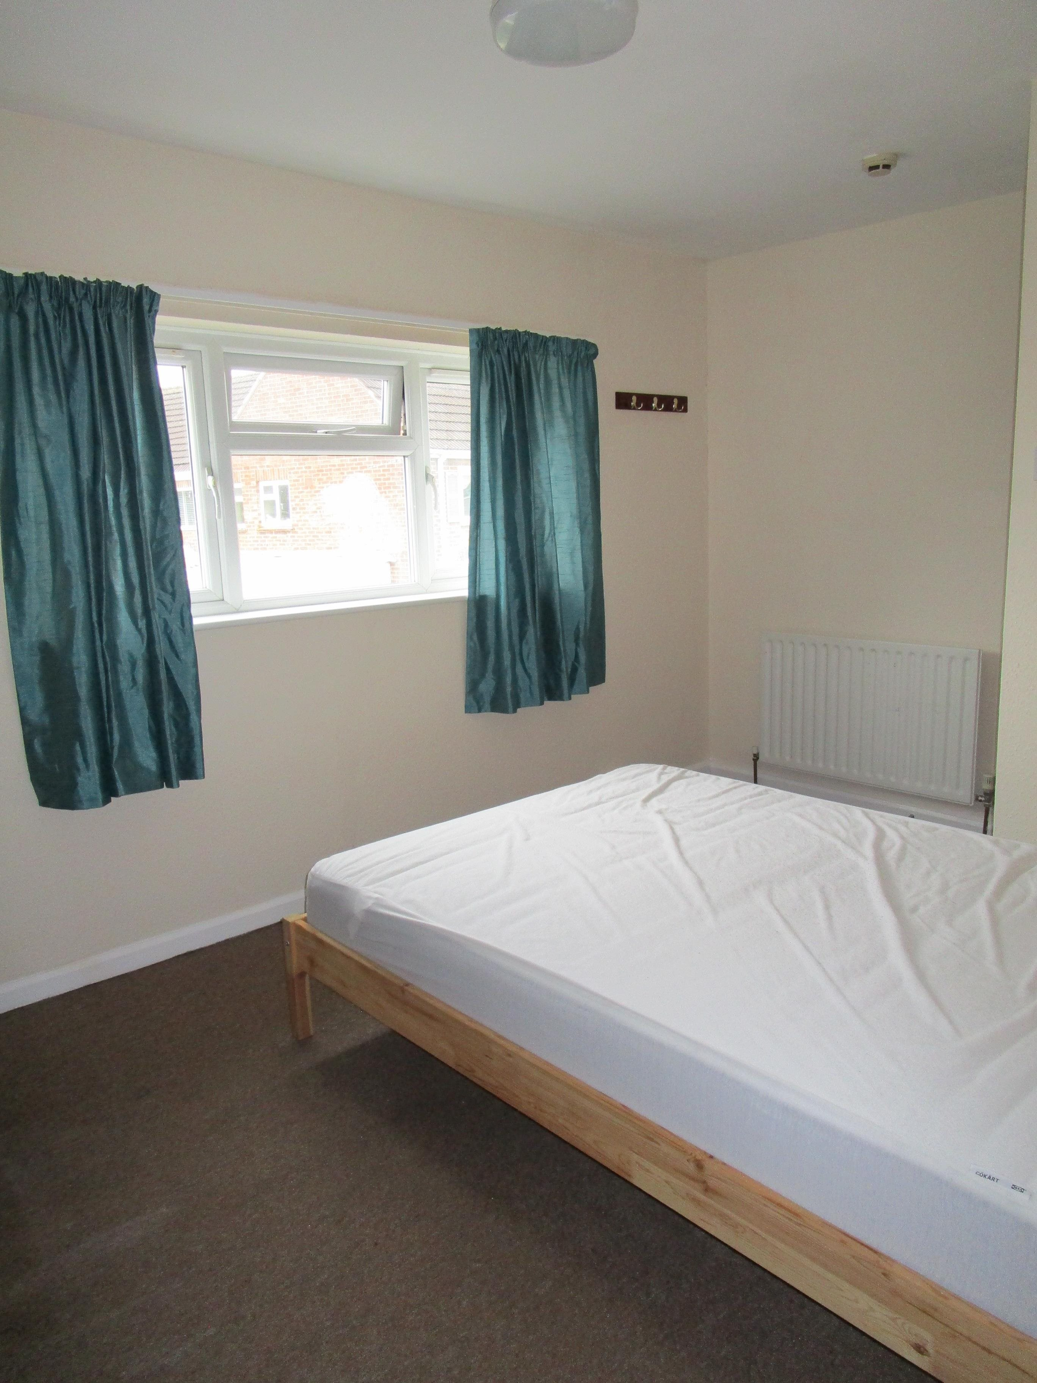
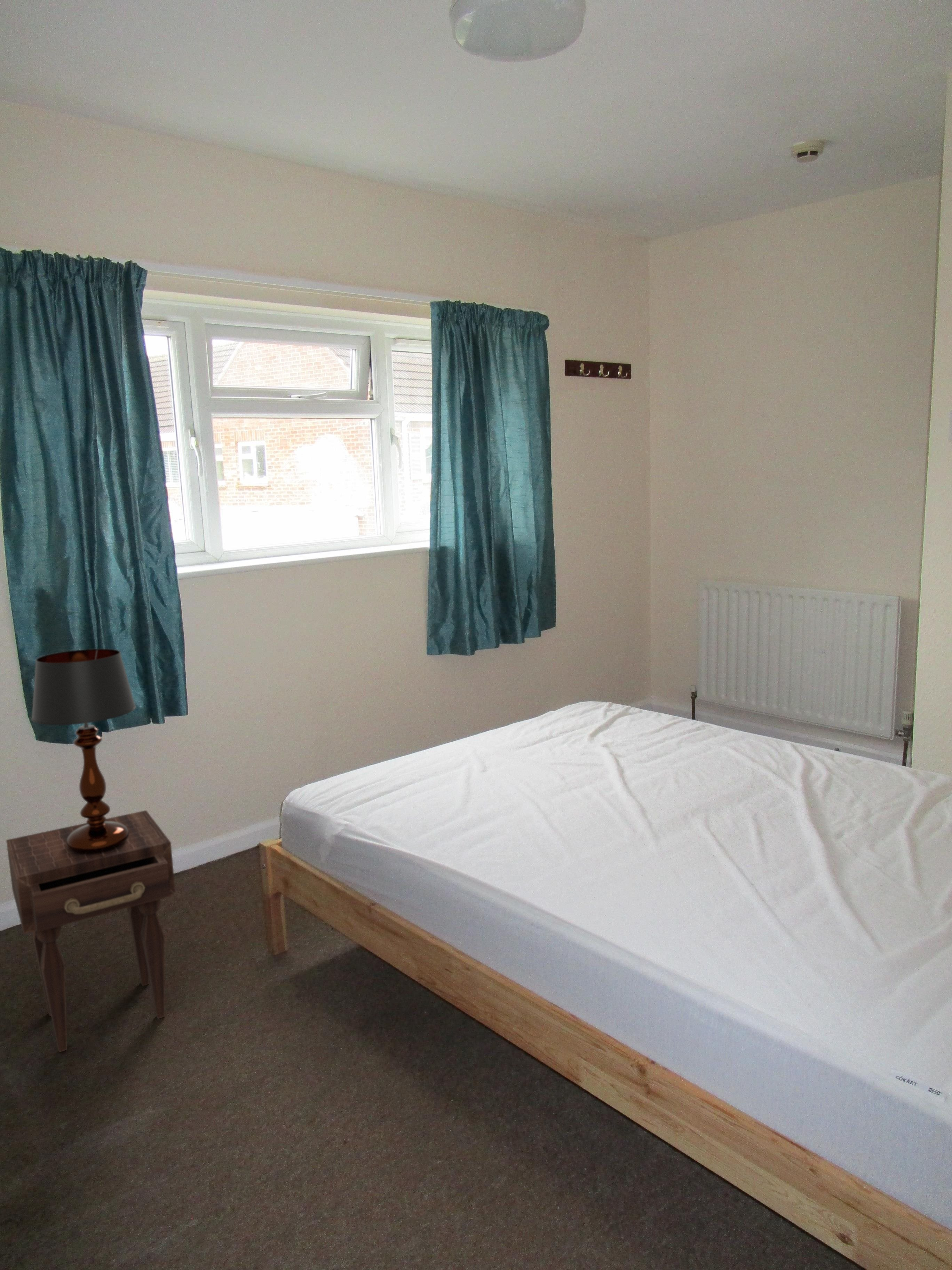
+ nightstand (95, 916)
+ table lamp (89, 751)
